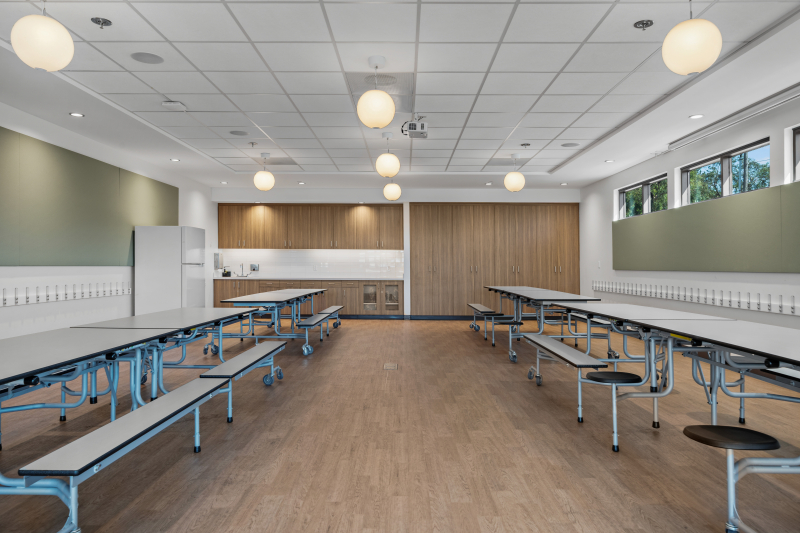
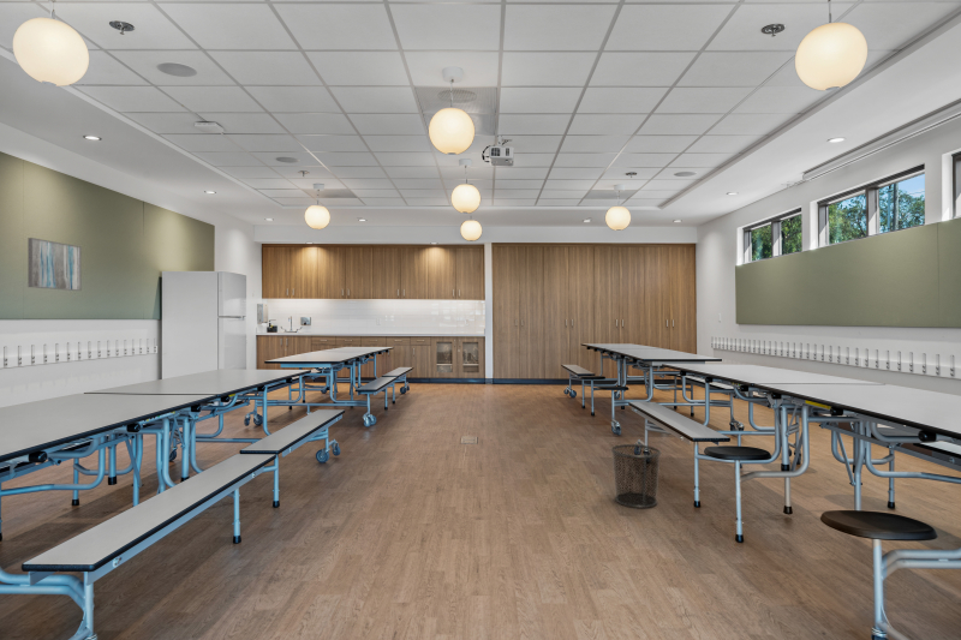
+ wall art (55, 265)
+ waste bin (635, 474)
